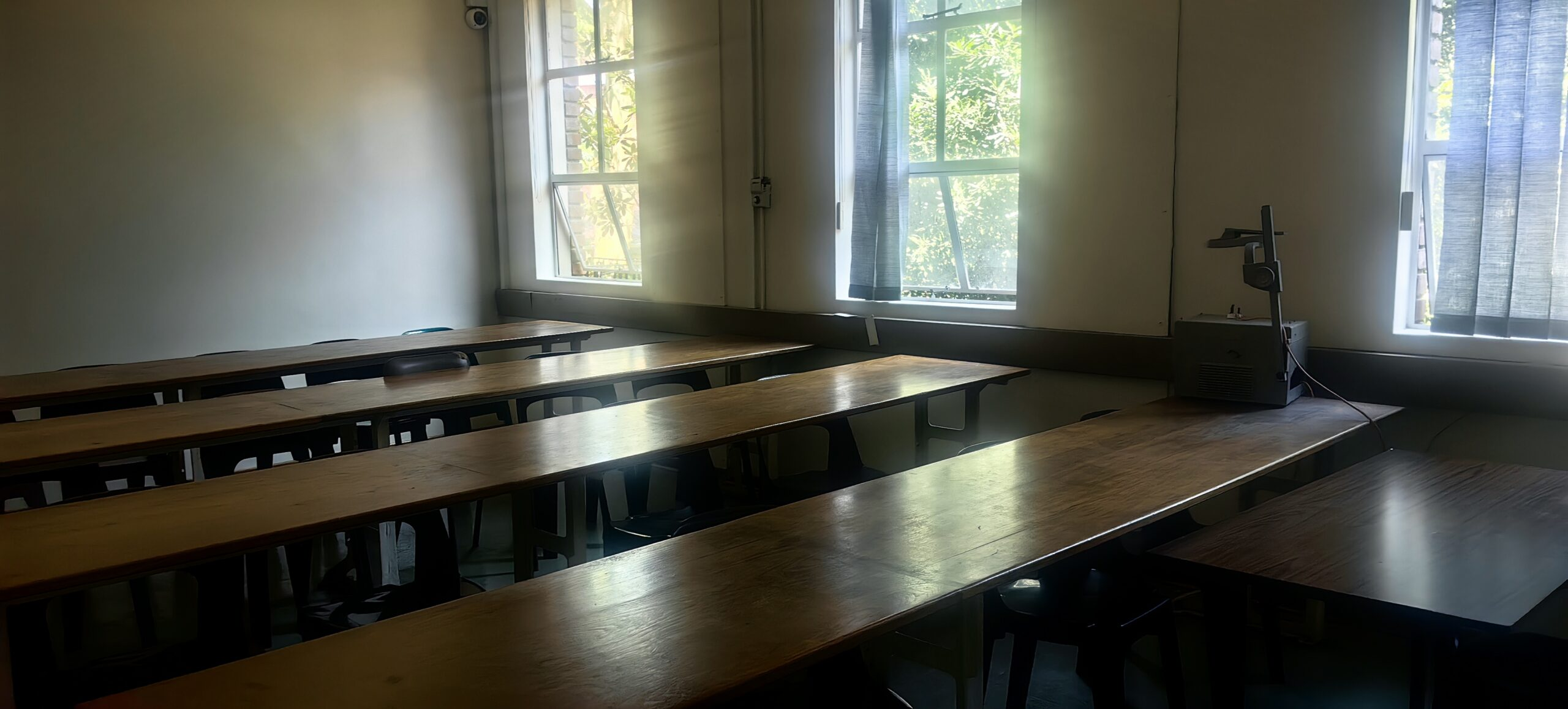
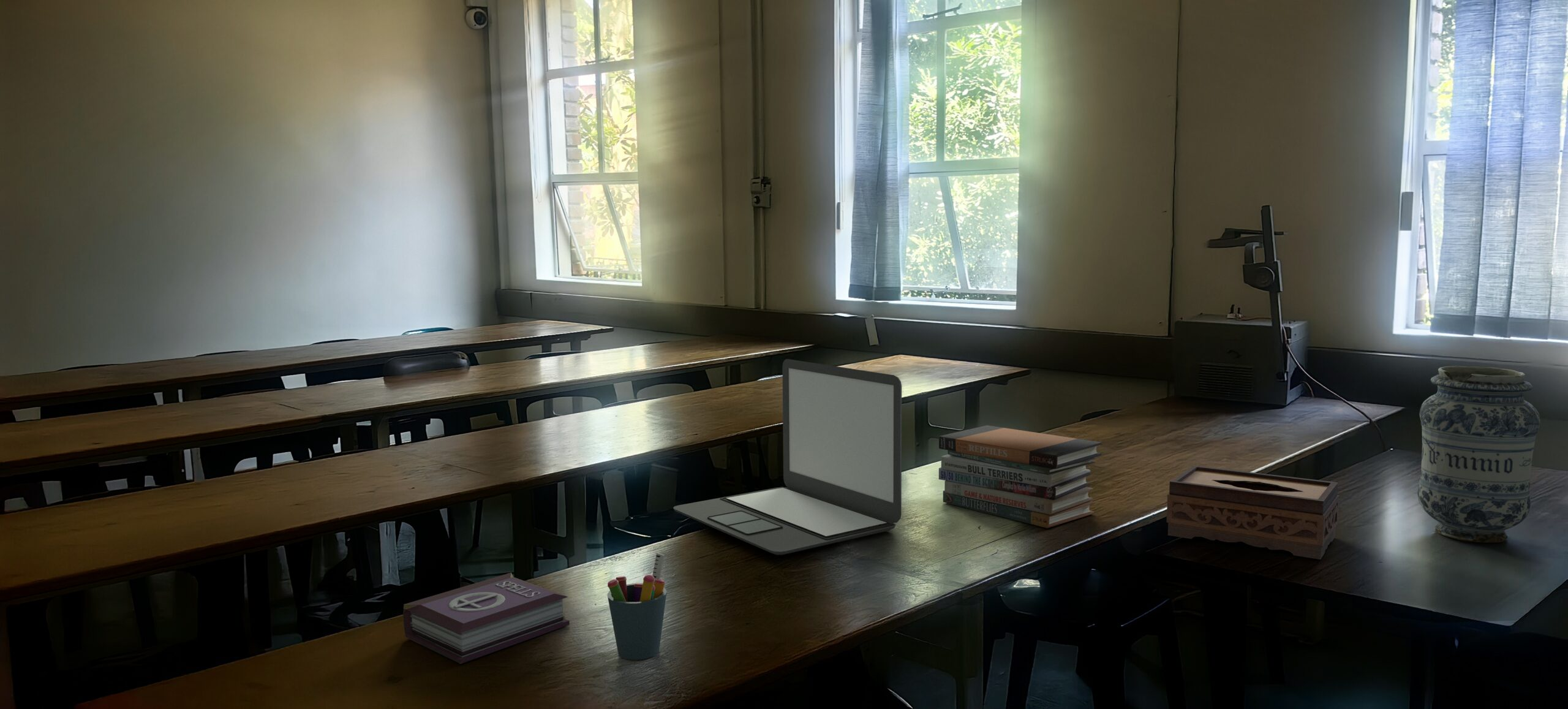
+ book (487, 613)
+ vase (1476, 453)
+ tissue box (1252, 509)
+ pen holder (638, 607)
+ laptop (783, 447)
+ book stack (1016, 473)
